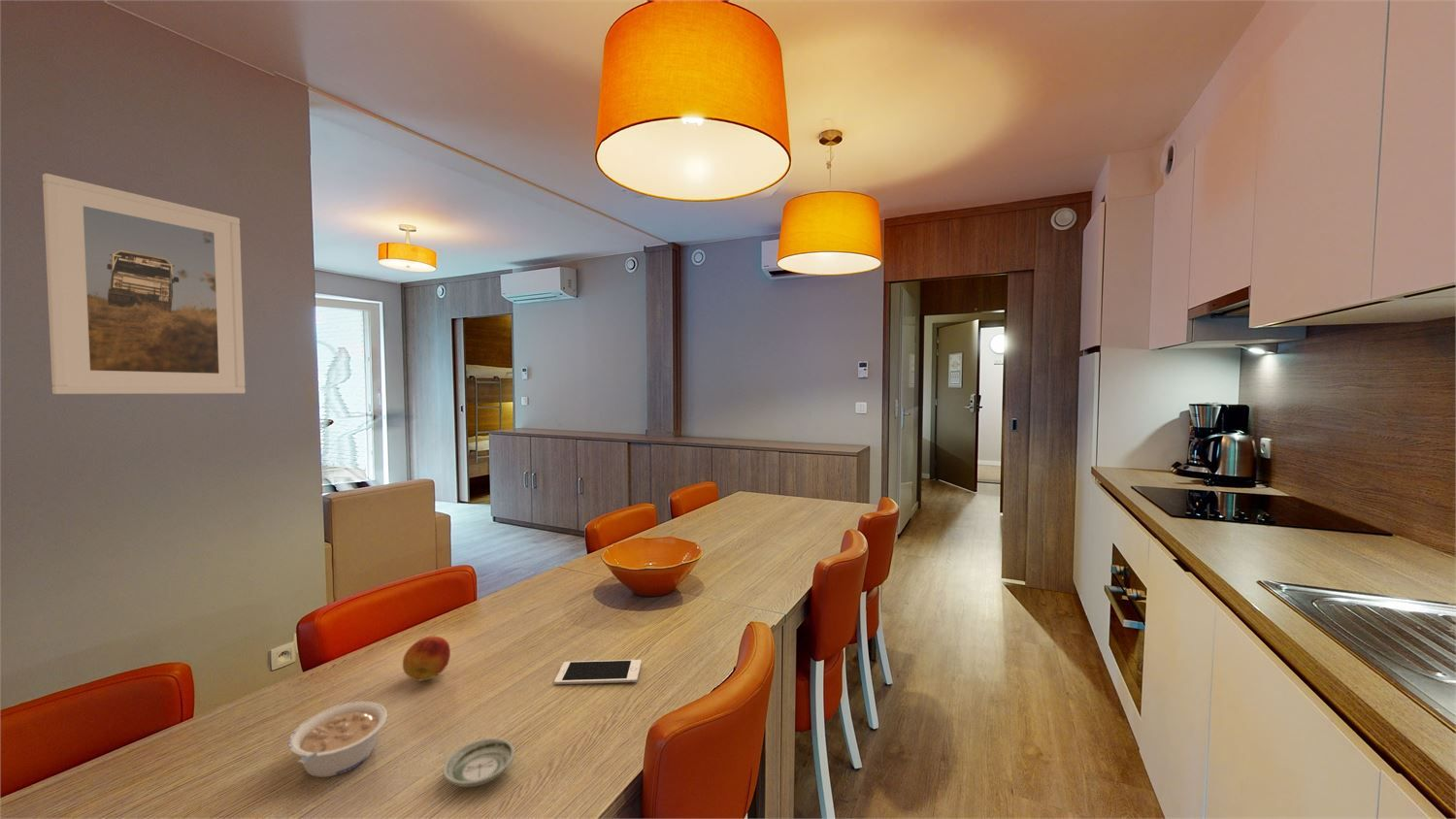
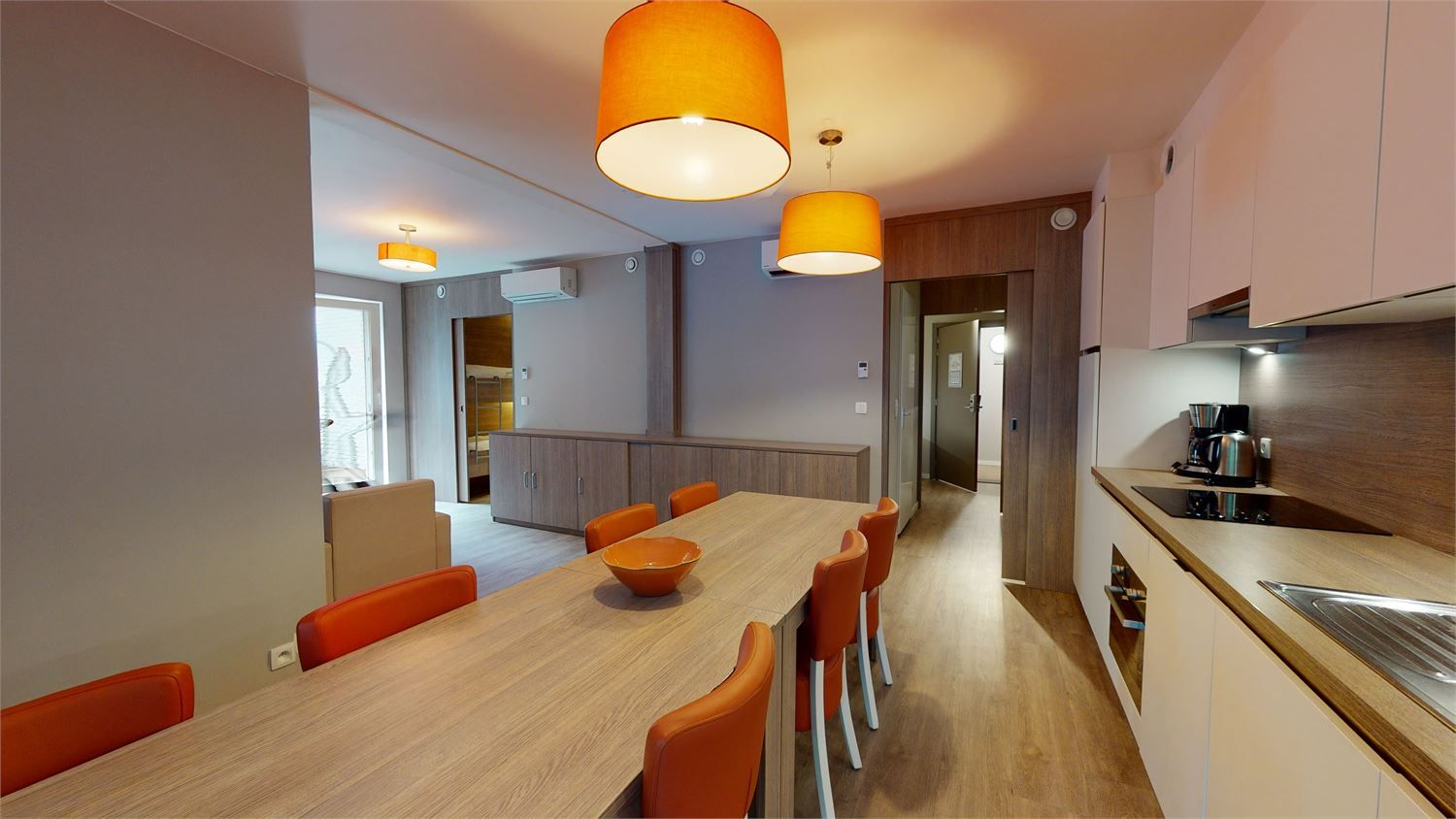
- saucer (480, 766)
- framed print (155, 296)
- cell phone (599, 672)
- legume (340, 739)
- fruit (427, 658)
